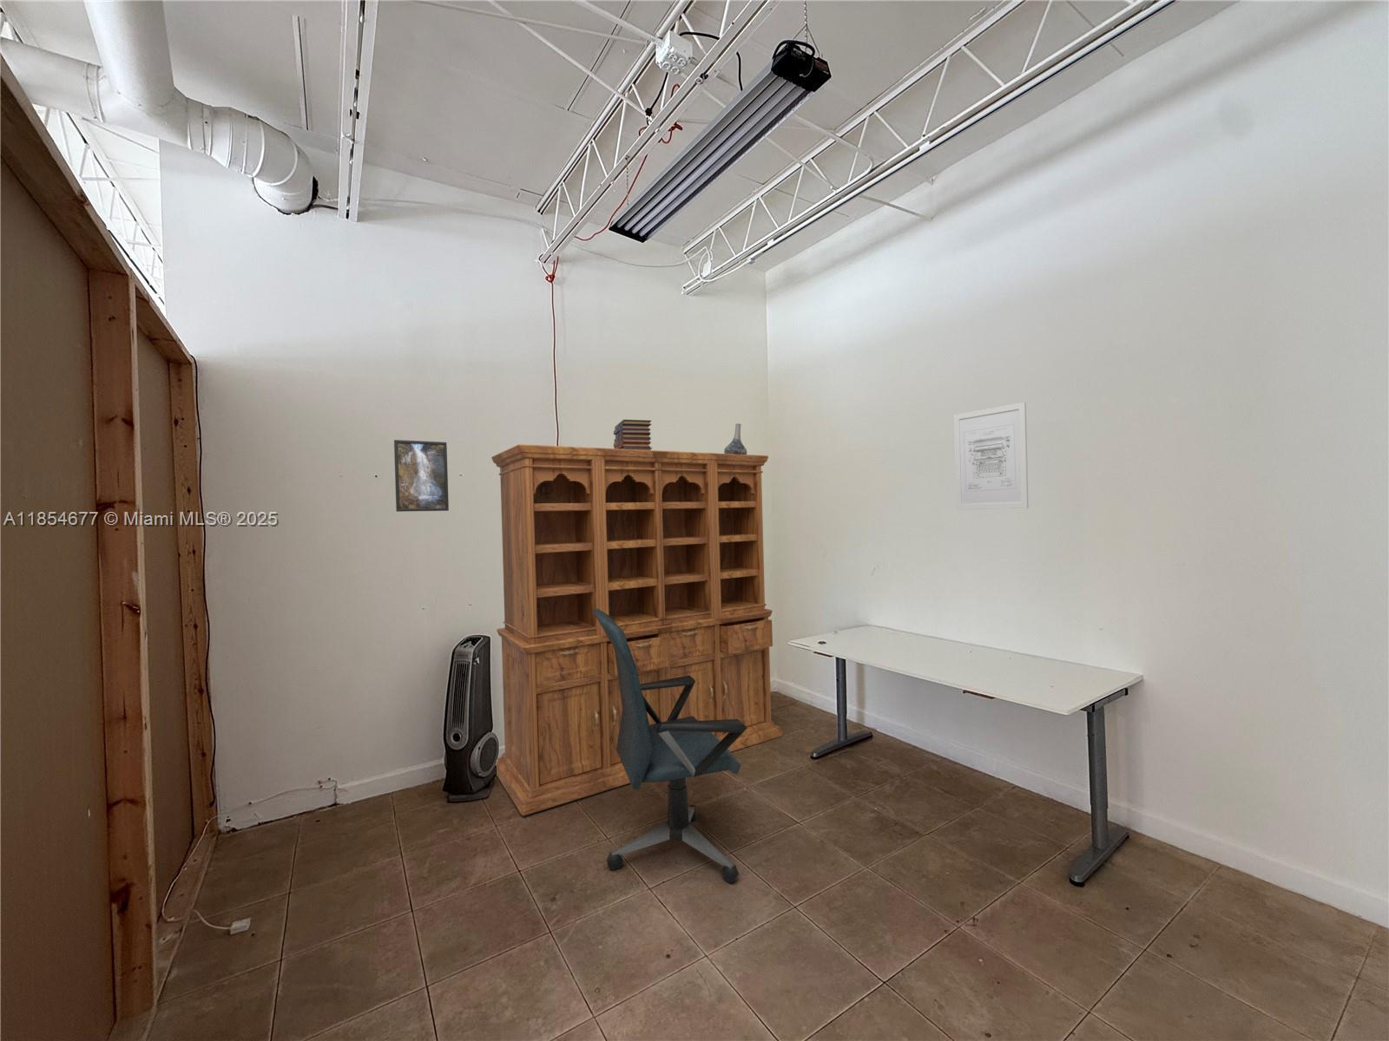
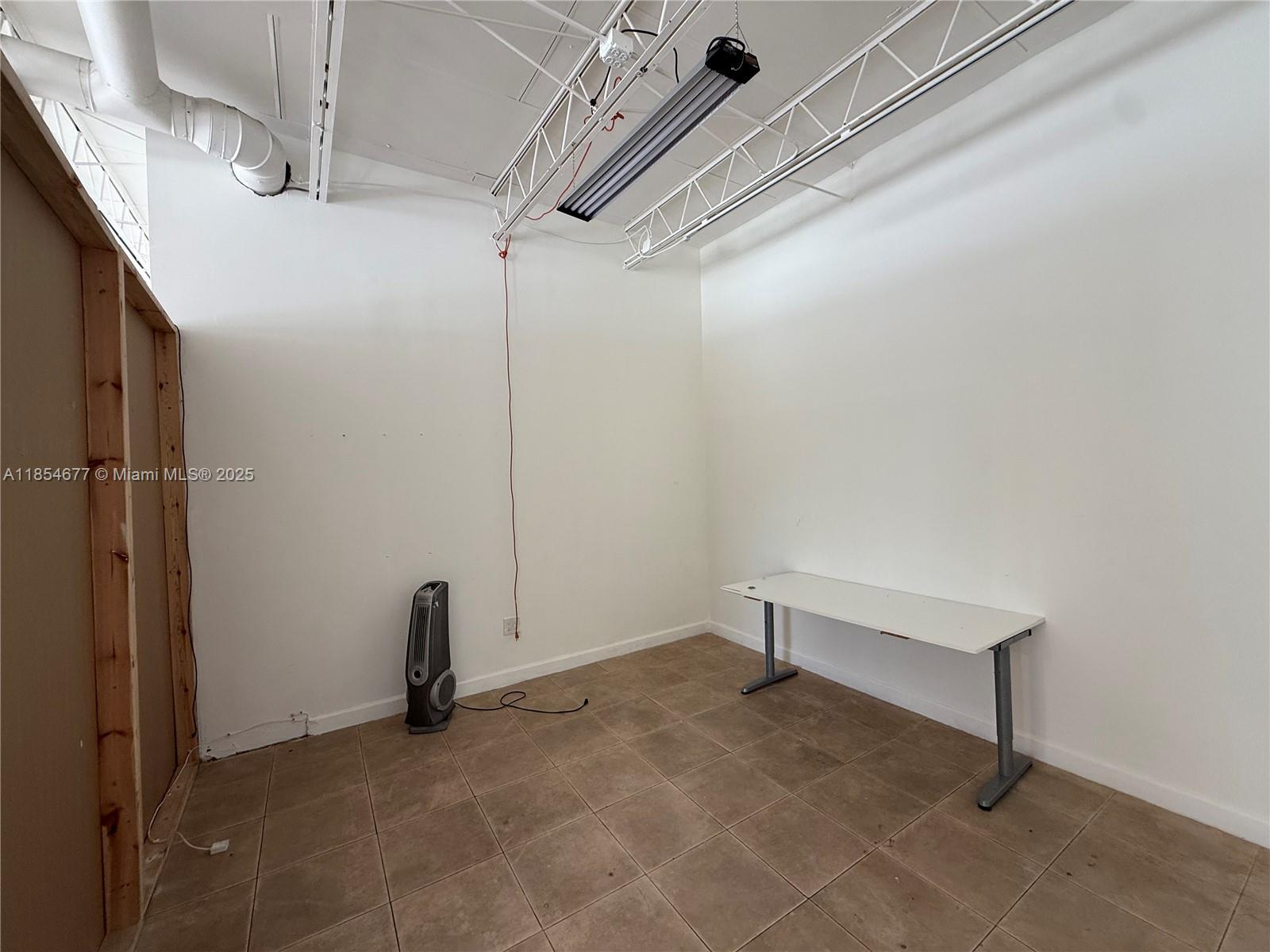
- bookcase (643, 605)
- office chair (665, 733)
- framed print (422, 476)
- decorative vase (735, 442)
- wall art (989, 459)
- book stack (632, 440)
